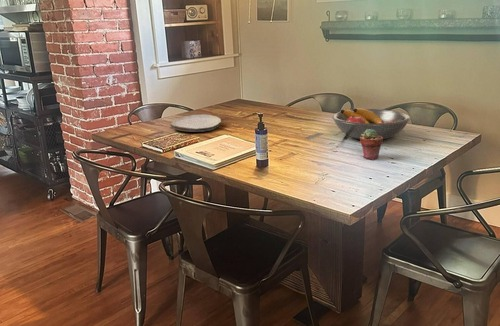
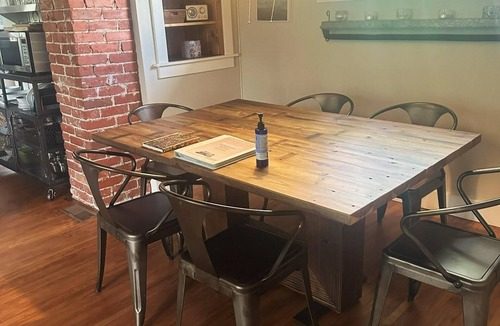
- fruit bowl (370, 123)
- potted succulent (371, 143)
- plate (196, 123)
